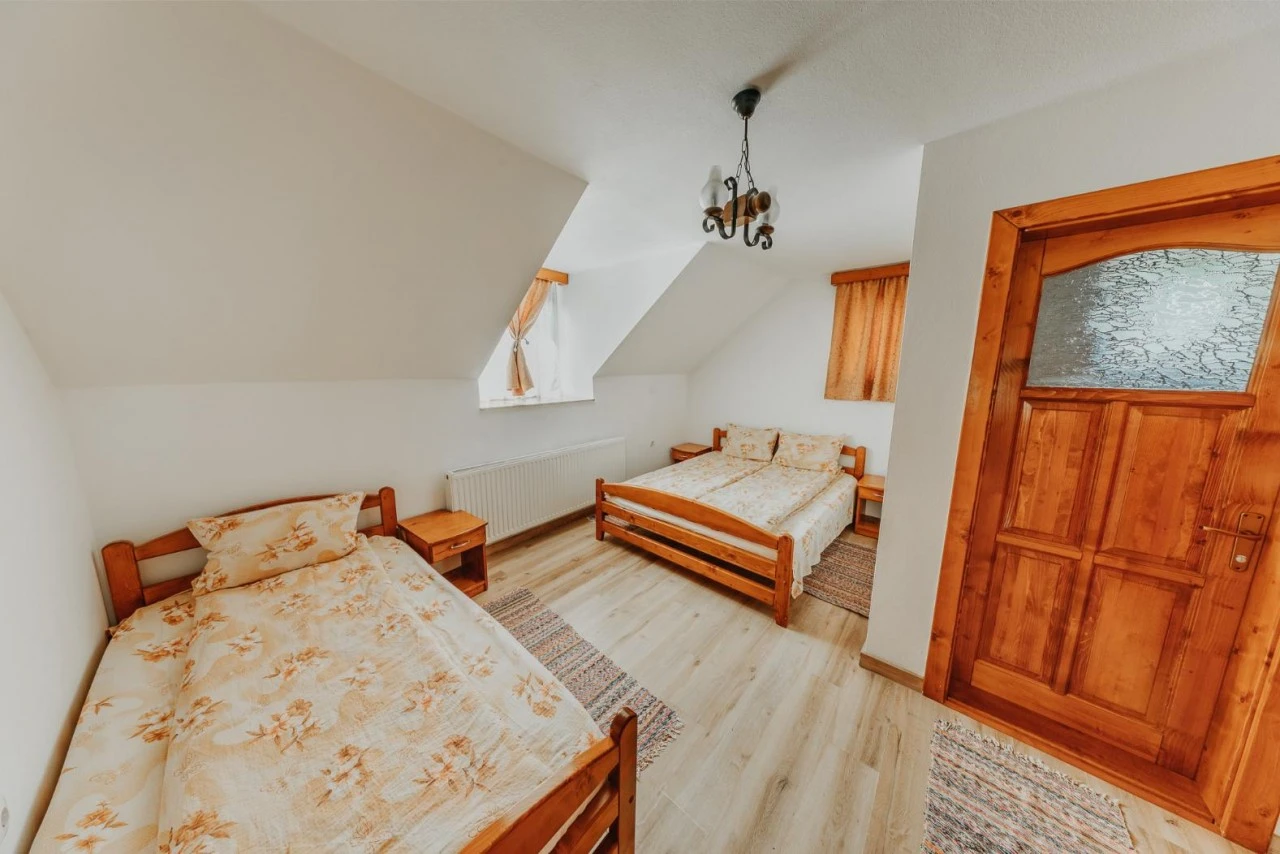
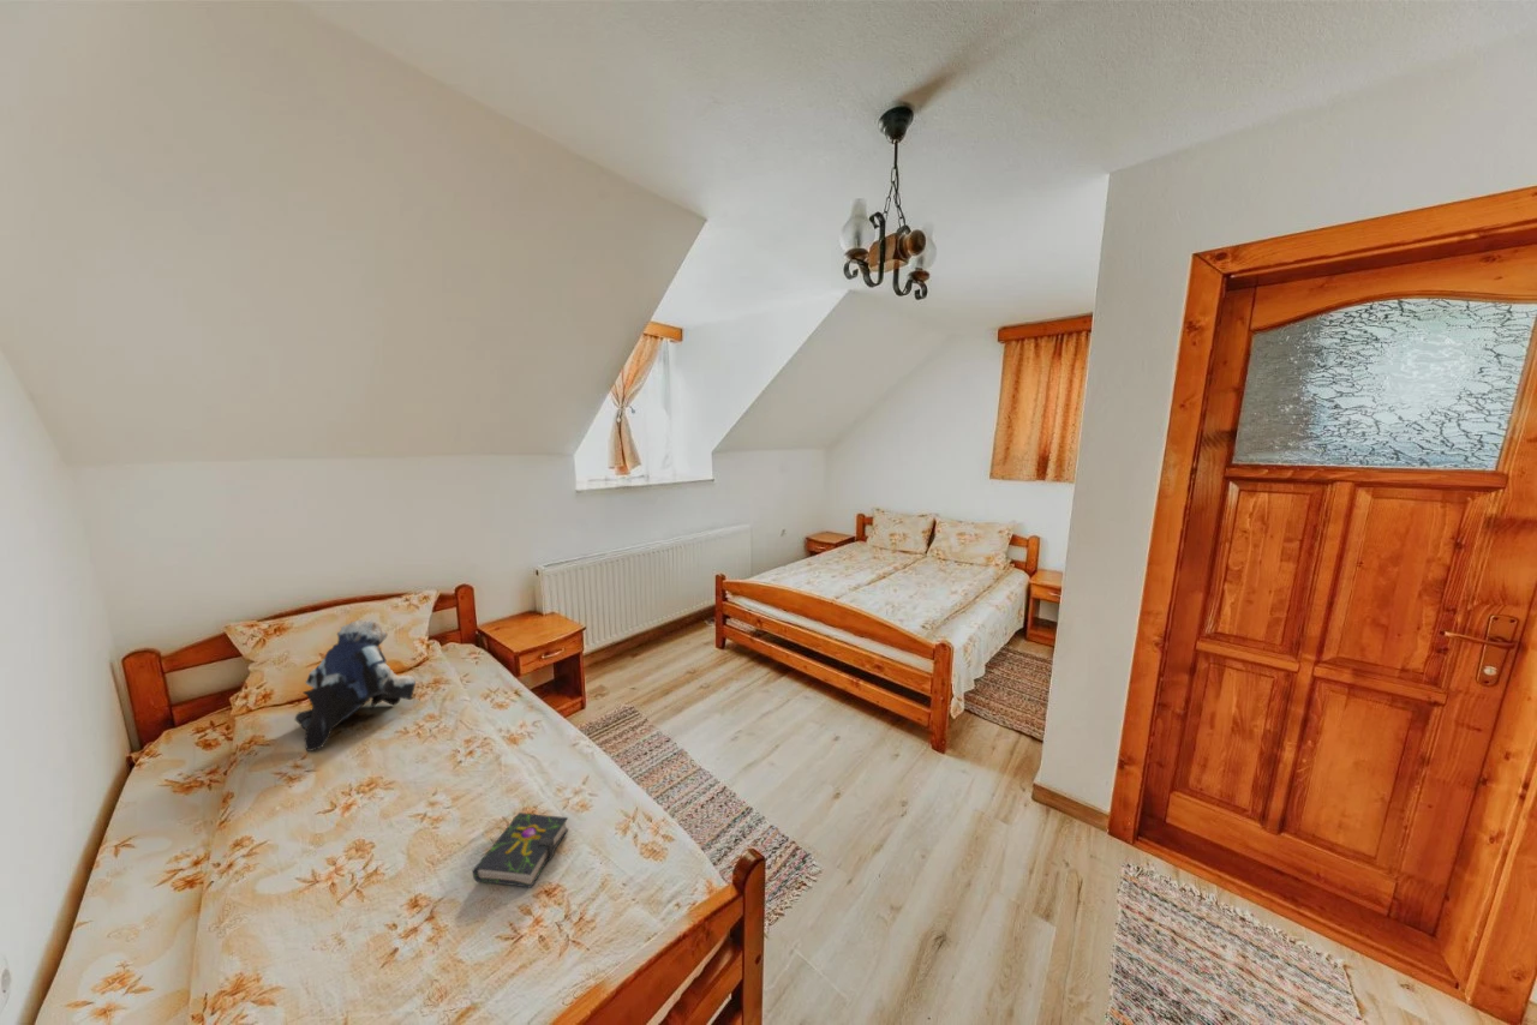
+ teddy bear (352, 676)
+ book (524, 846)
